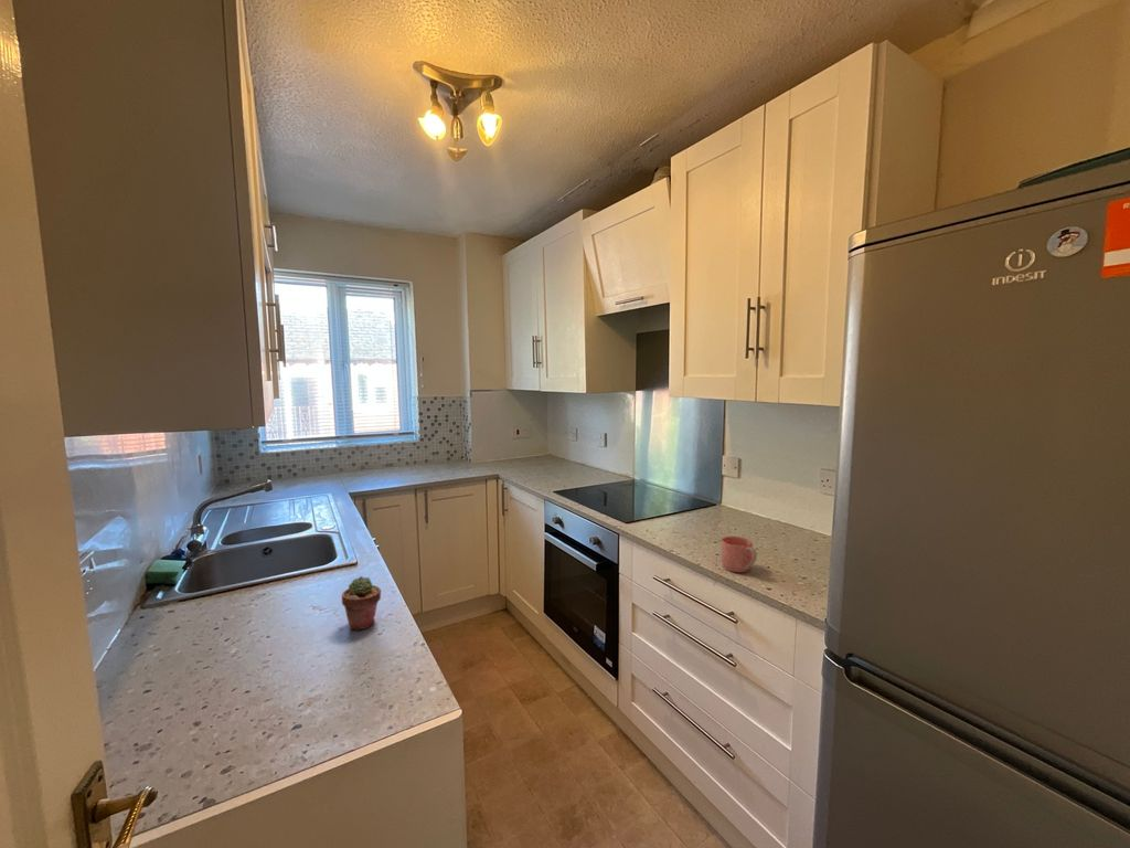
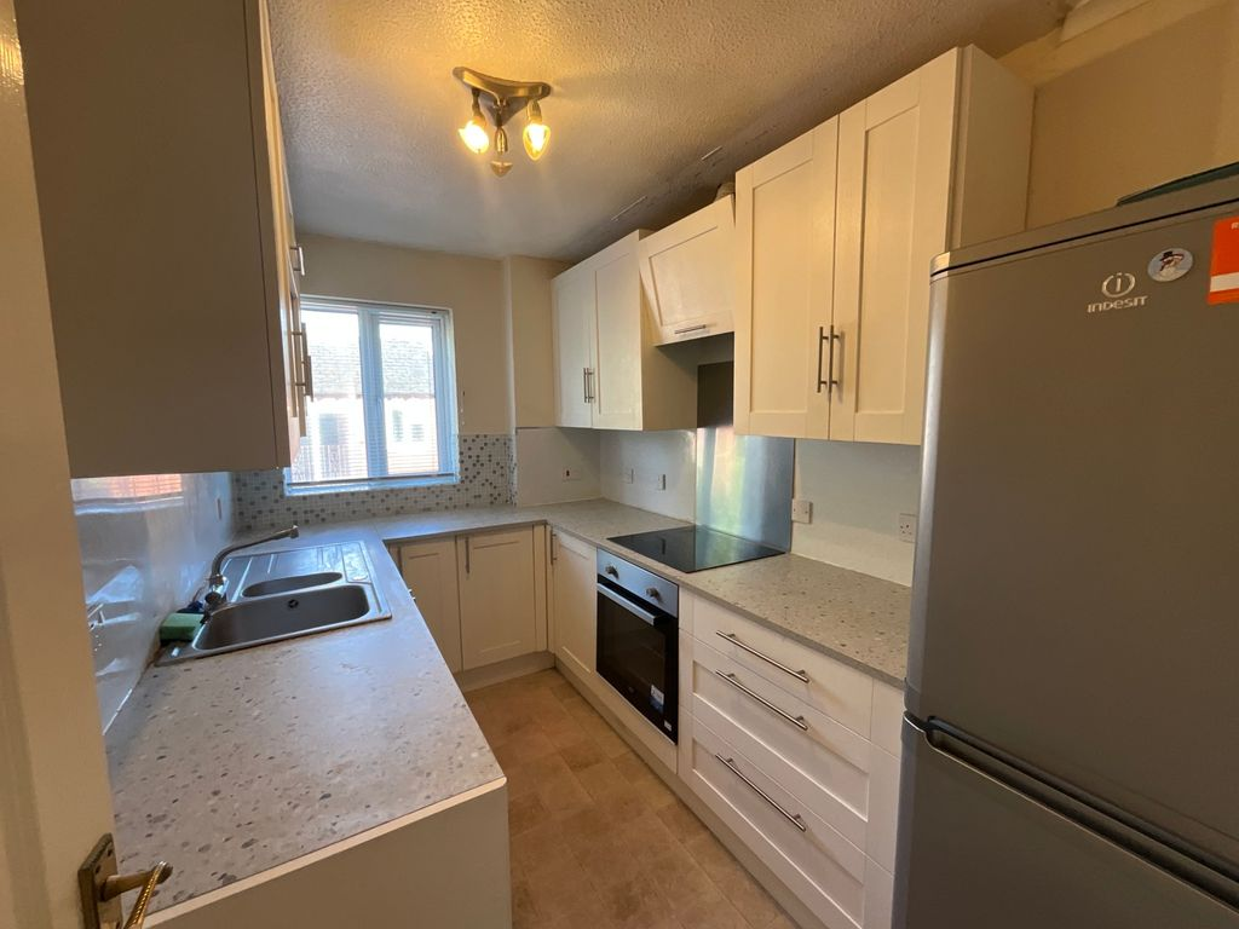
- mug (739, 555)
- potted succulent (361, 601)
